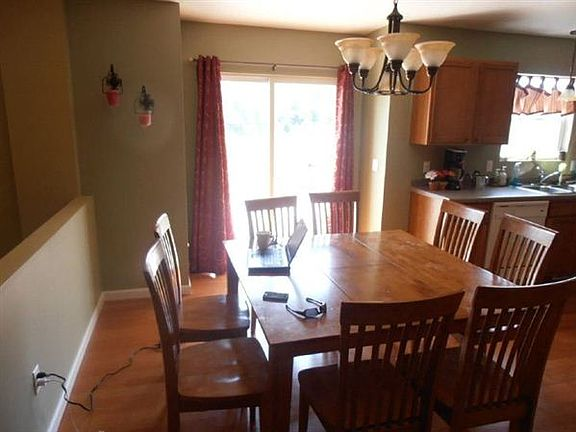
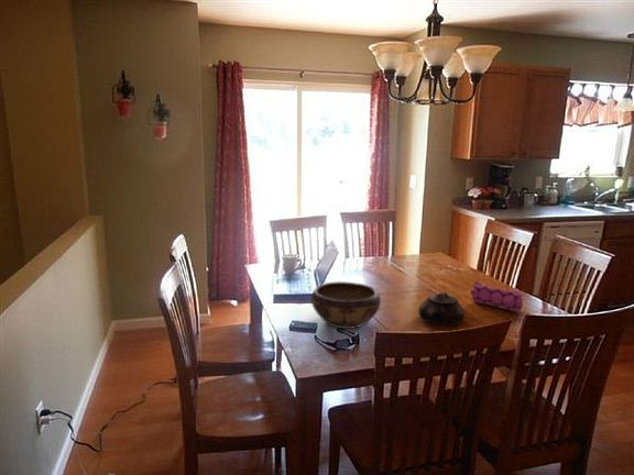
+ decorative bowl (345, 306)
+ pencil case (496, 296)
+ teapot (442, 306)
